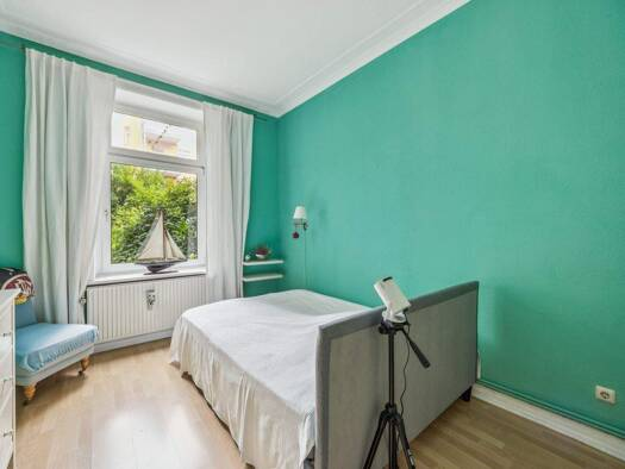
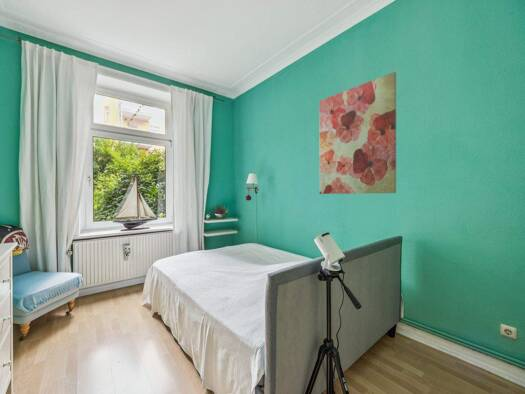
+ wall art (353, 141)
